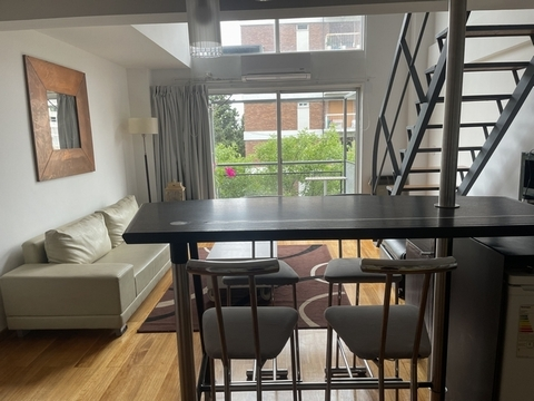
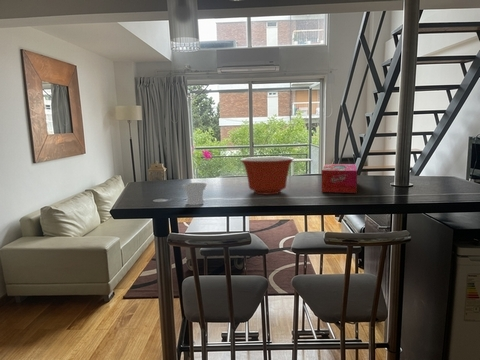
+ mixing bowl (267, 175)
+ tissue box (339, 177)
+ cup (195, 193)
